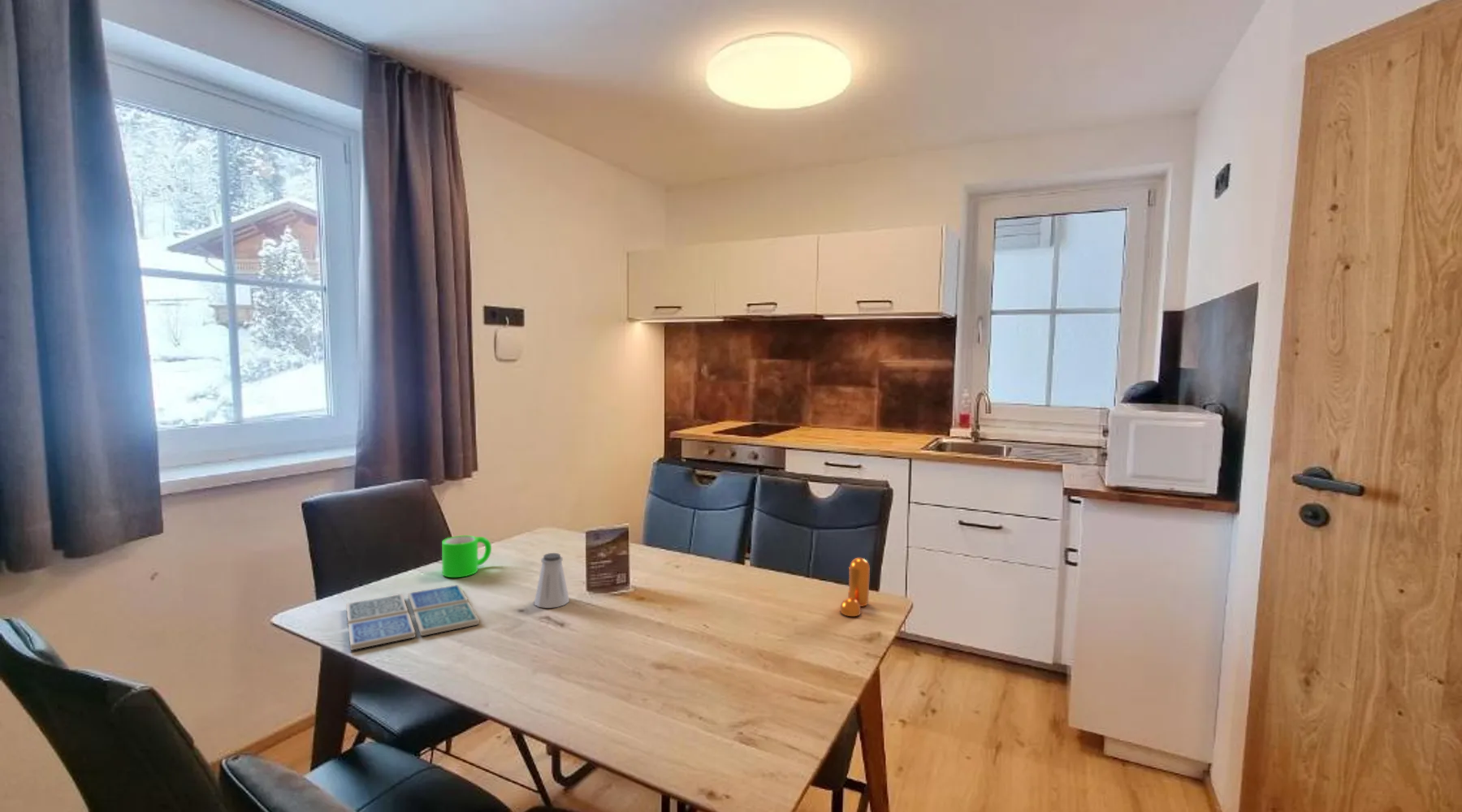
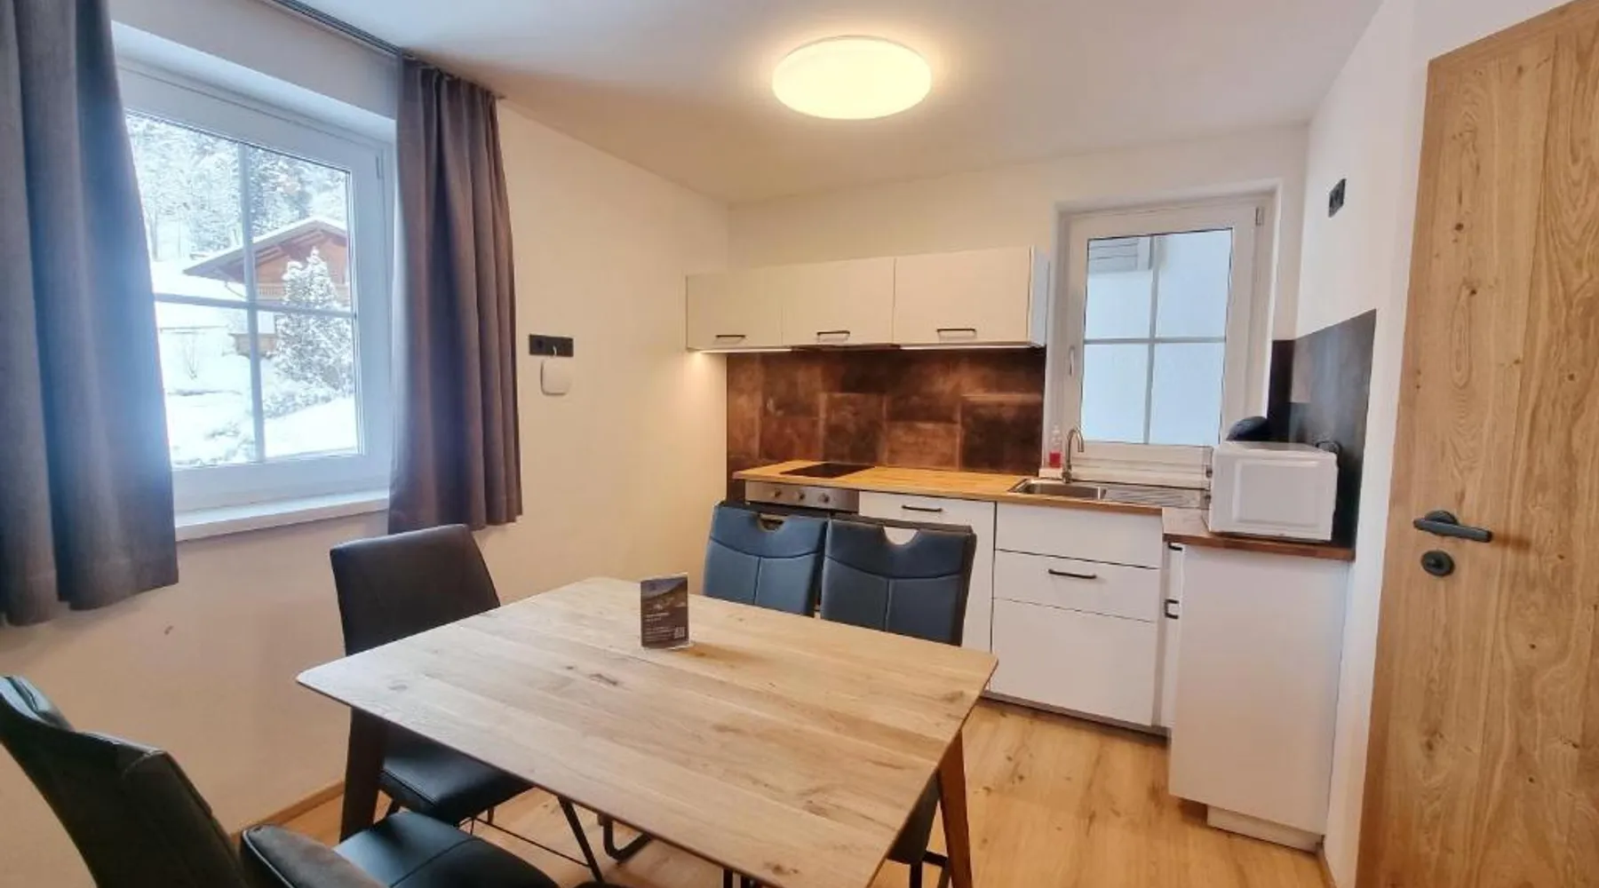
- saltshaker (551, 578)
- mug (468, 553)
- pepper shaker (854, 584)
- drink coaster (409, 613)
